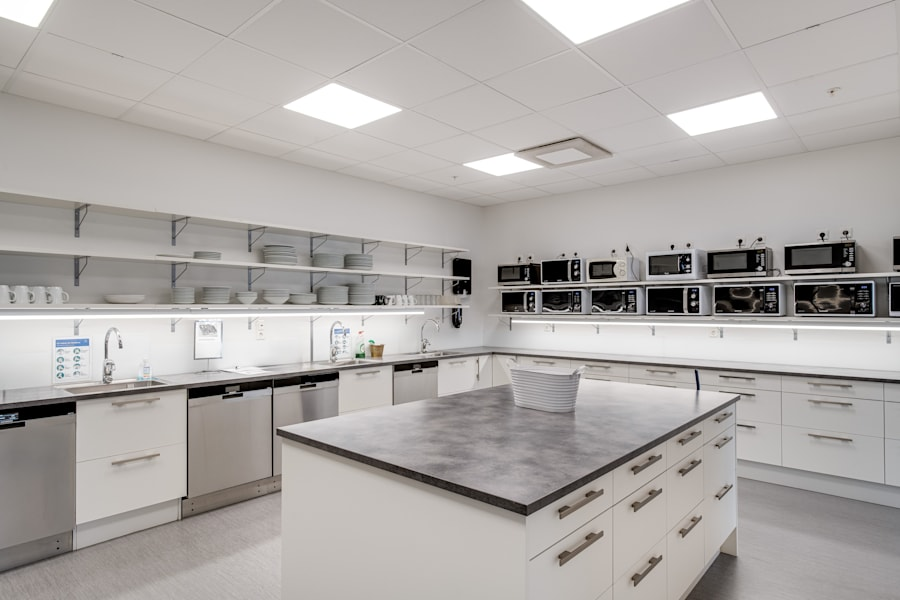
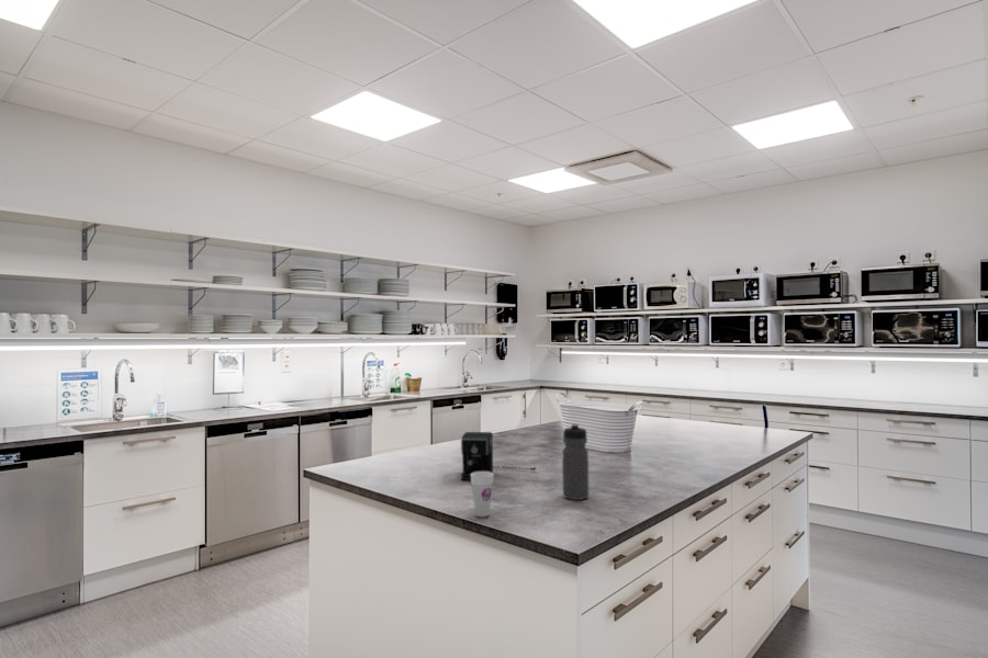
+ water bottle (575, 460)
+ coffee maker (492, 454)
+ cup (482, 495)
